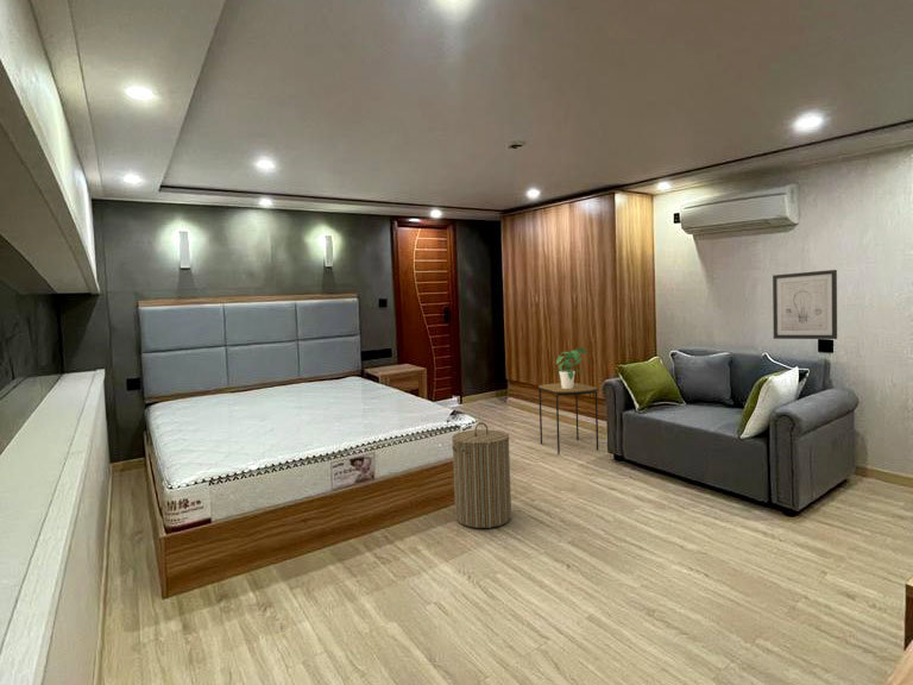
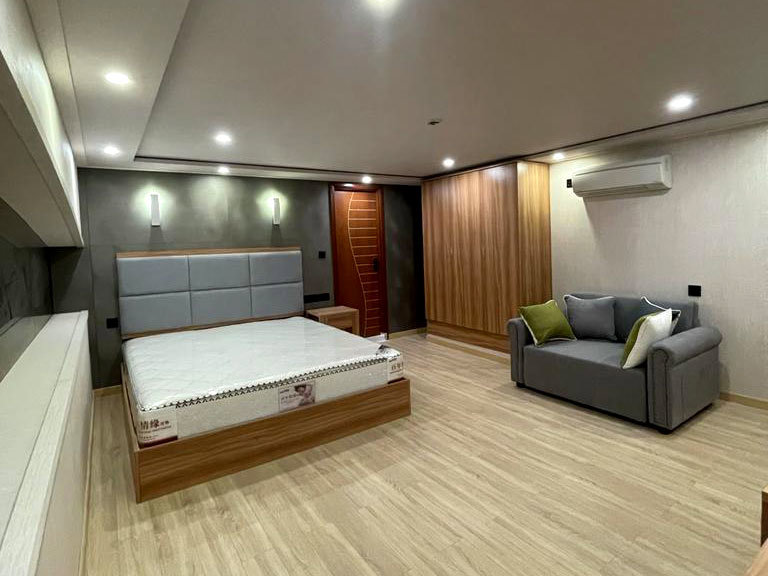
- laundry hamper (481, 470)
- potted plant (569, 367)
- wall art (804, 306)
- side table (577, 416)
